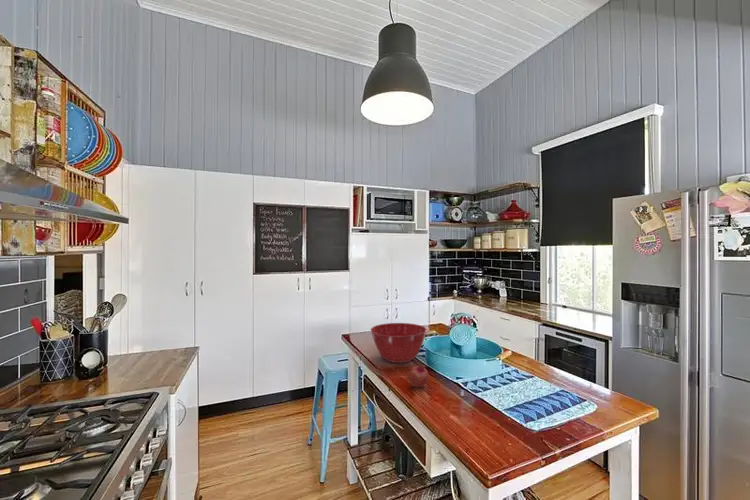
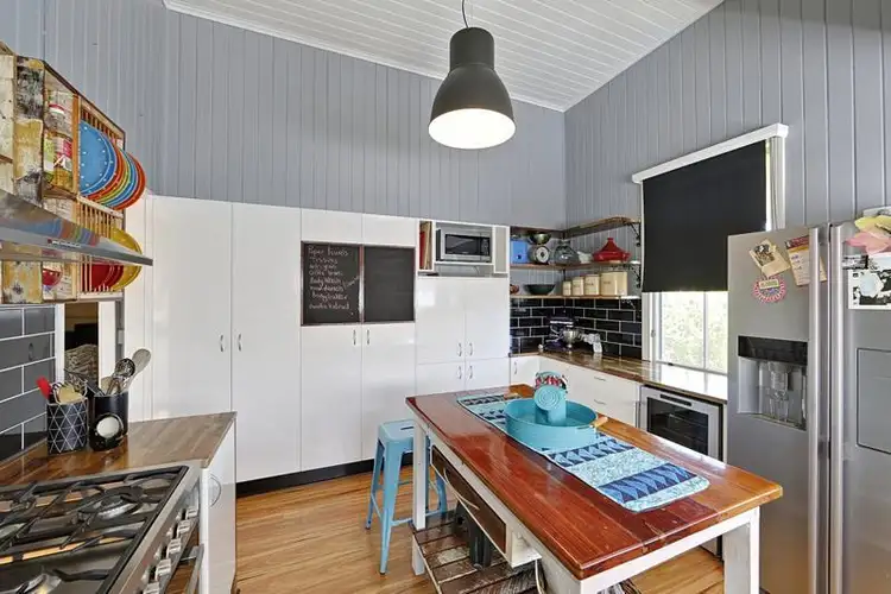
- mixing bowl (398, 343)
- fruit (418, 374)
